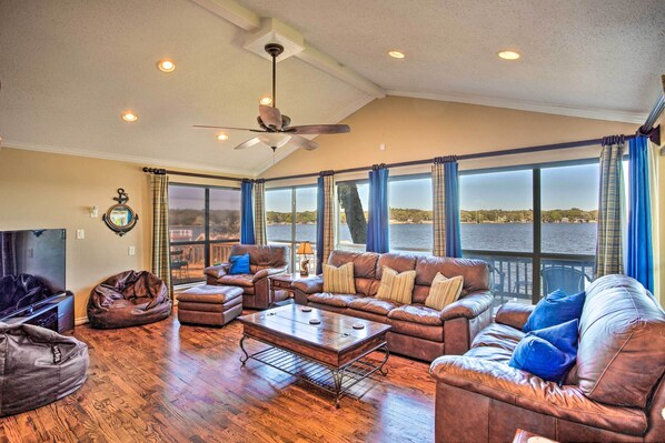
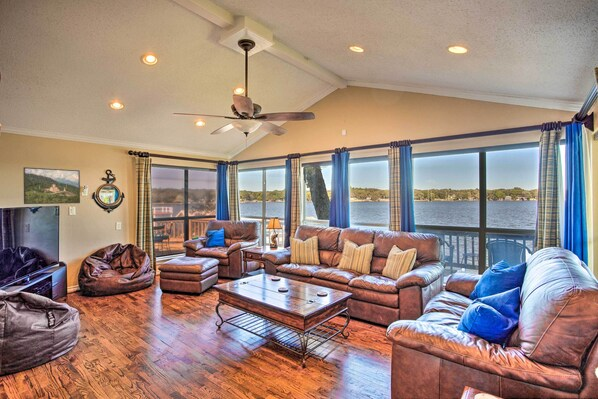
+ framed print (53, 186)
